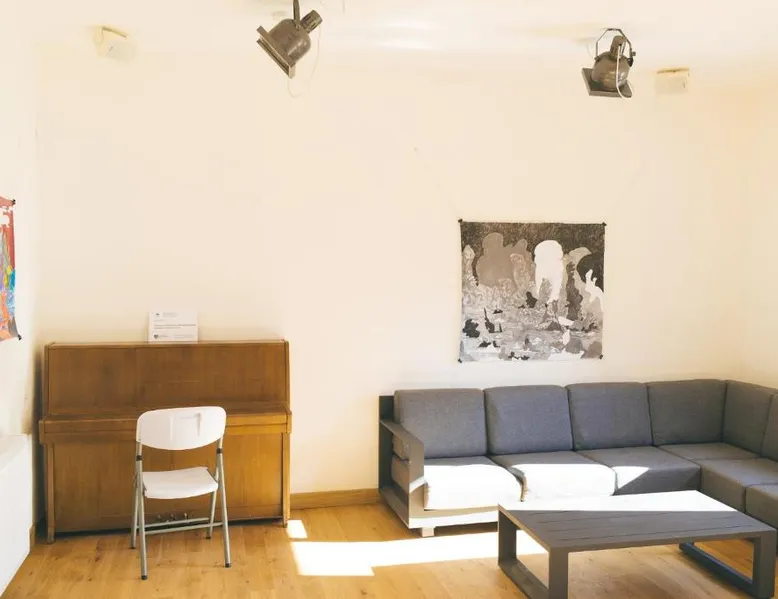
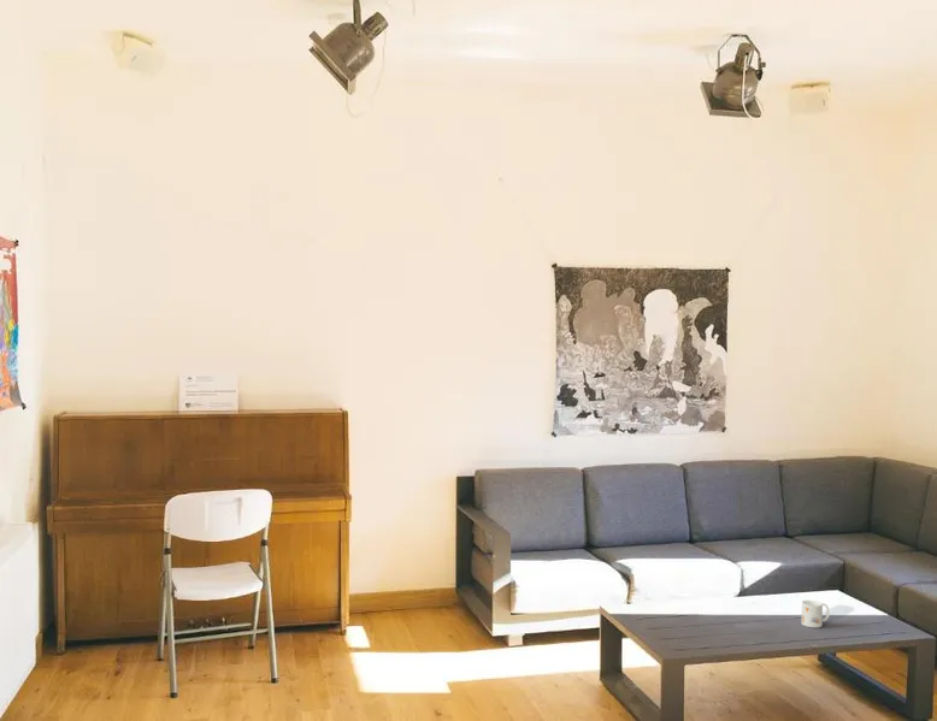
+ mug (815, 613)
